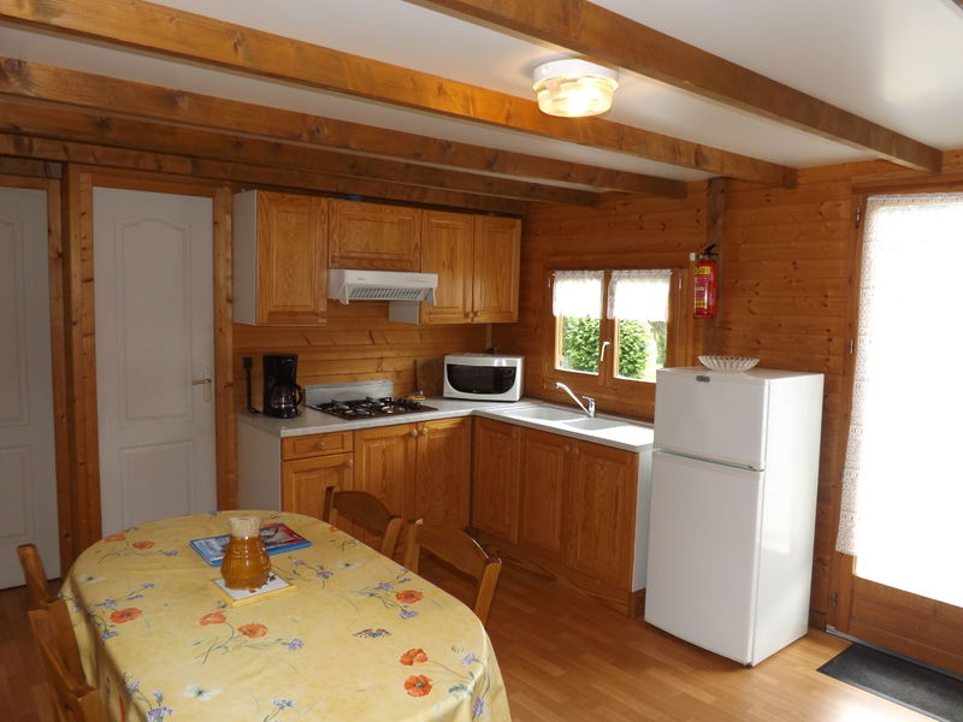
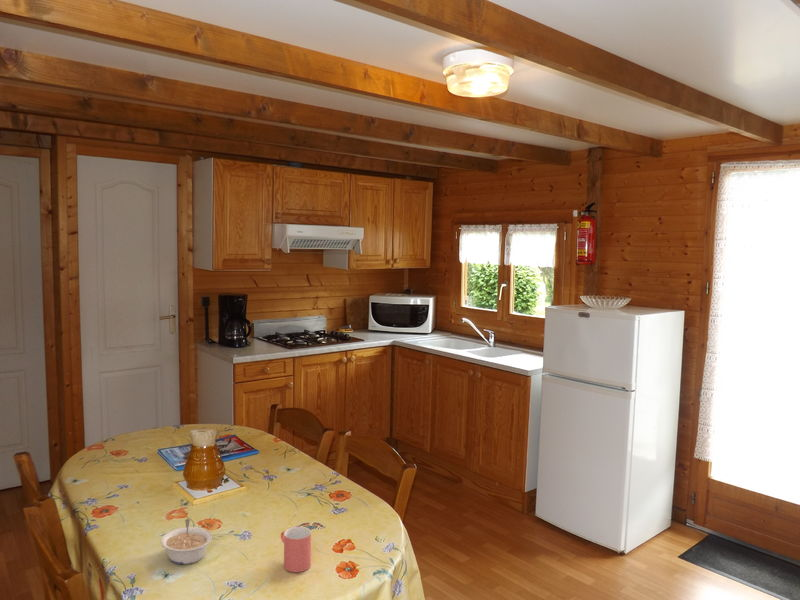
+ cup (293, 546)
+ legume (185, 544)
